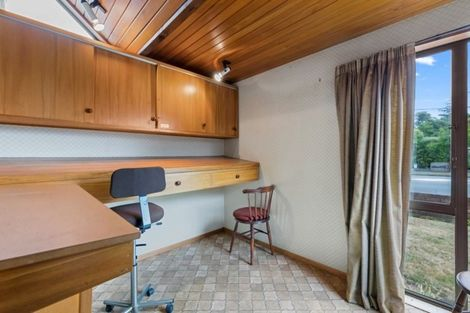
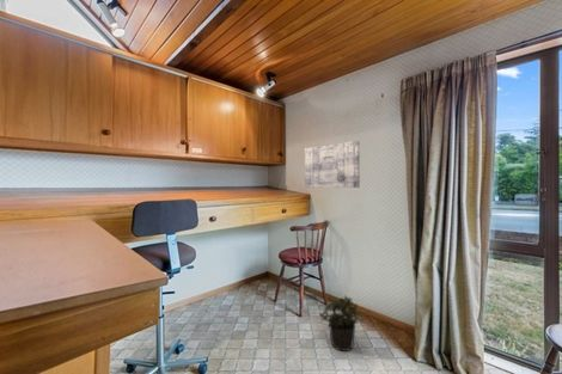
+ potted plant (343, 320)
+ wall art (329, 166)
